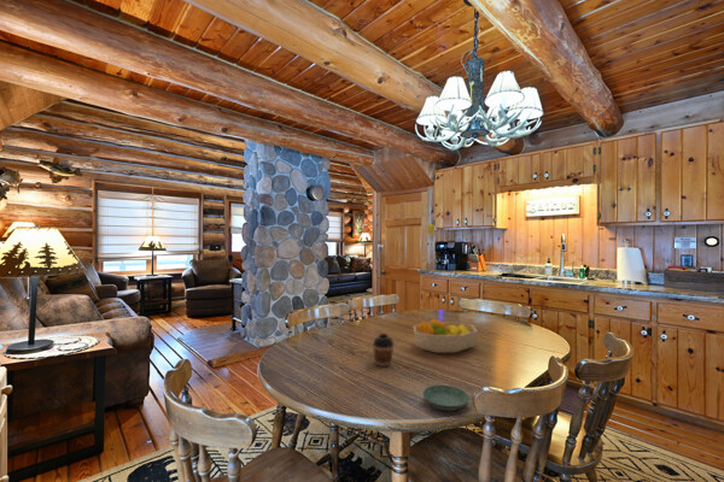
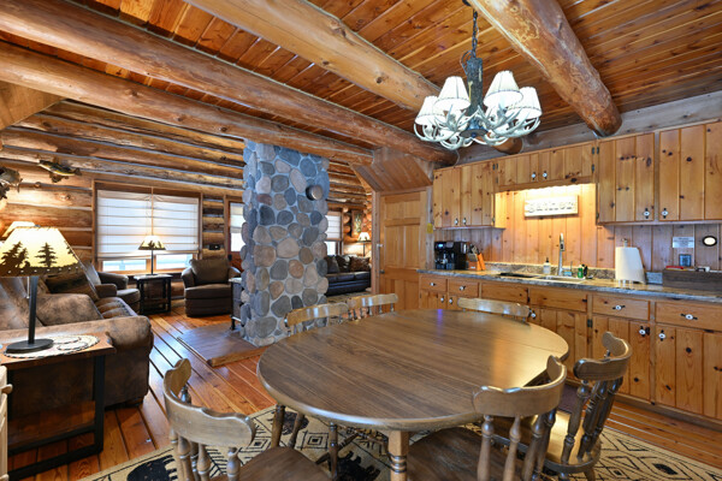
- coffee cup (383, 349)
- fruit bowl (444, 333)
- saucer (445, 398)
